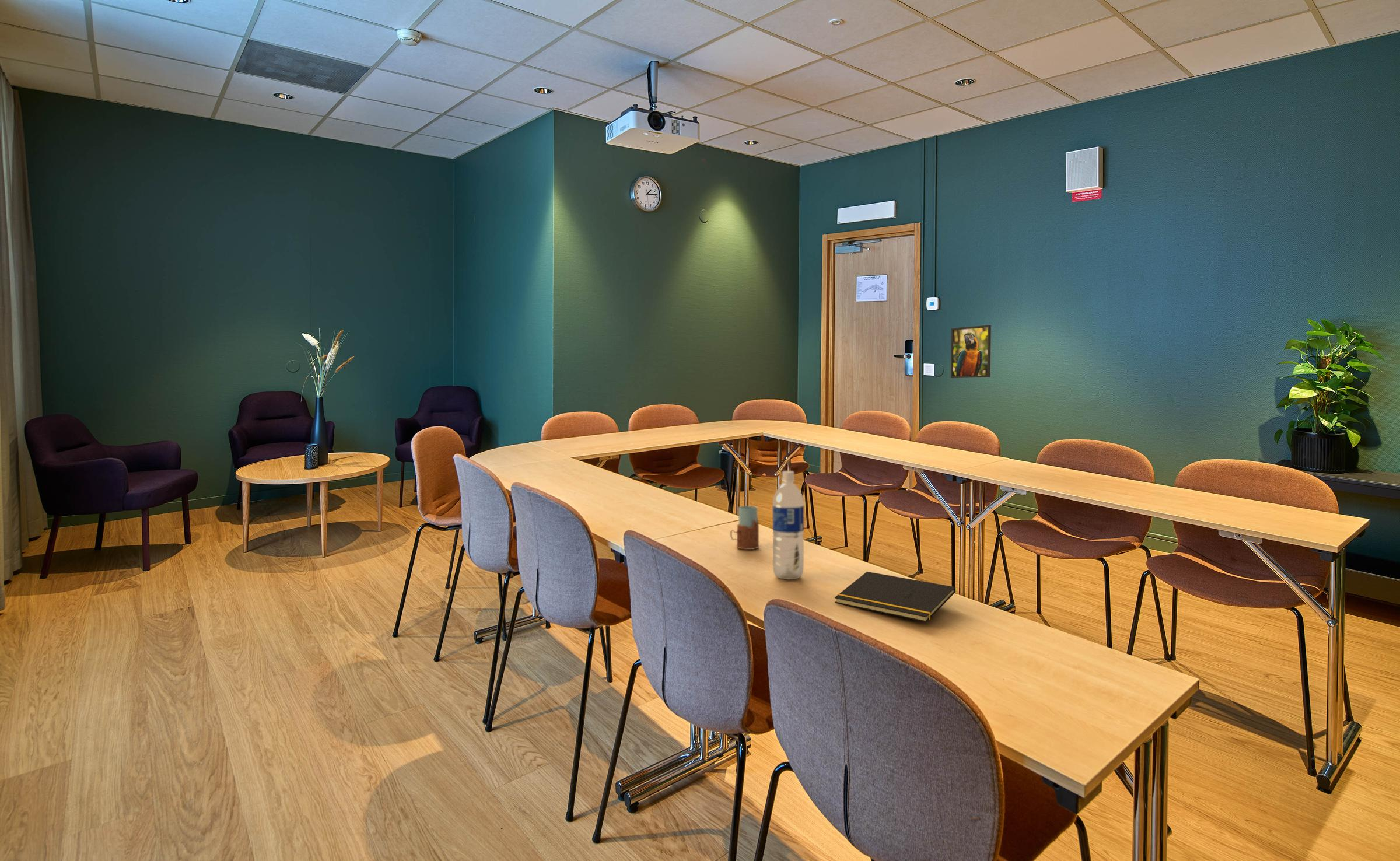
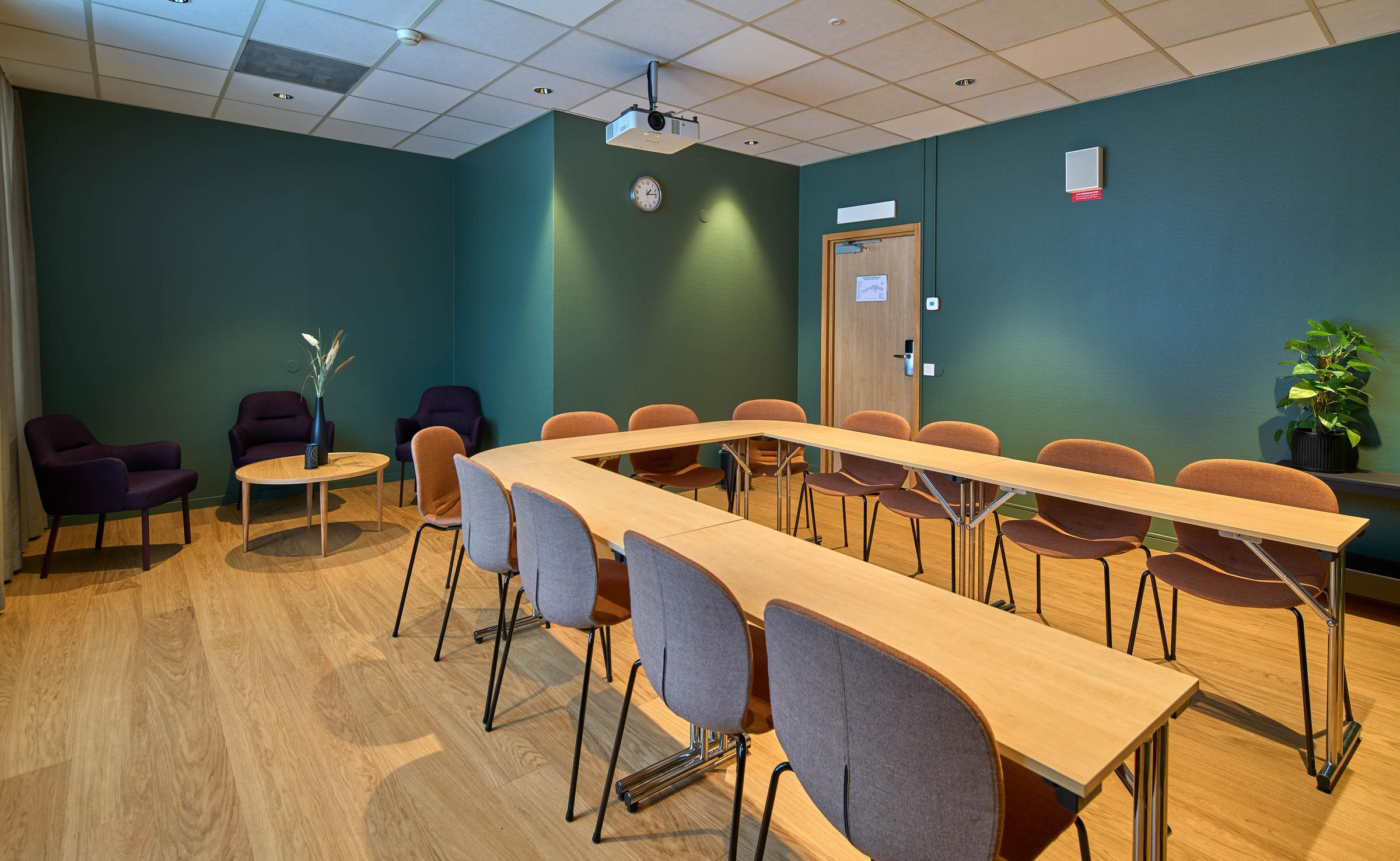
- water bottle (788, 524)
- drinking glass (744, 528)
- notepad (894, 594)
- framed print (970, 352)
